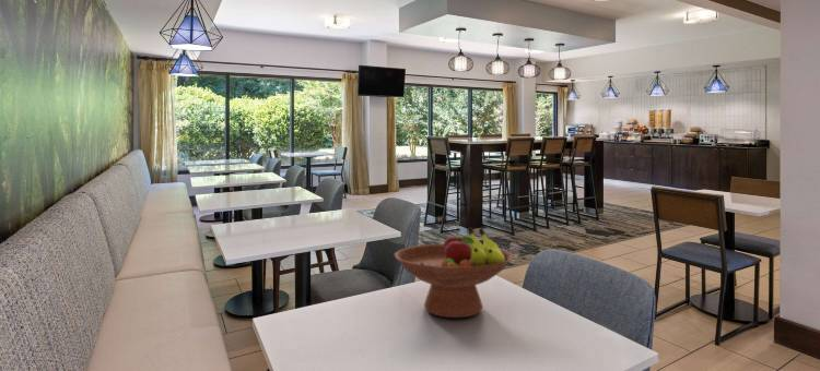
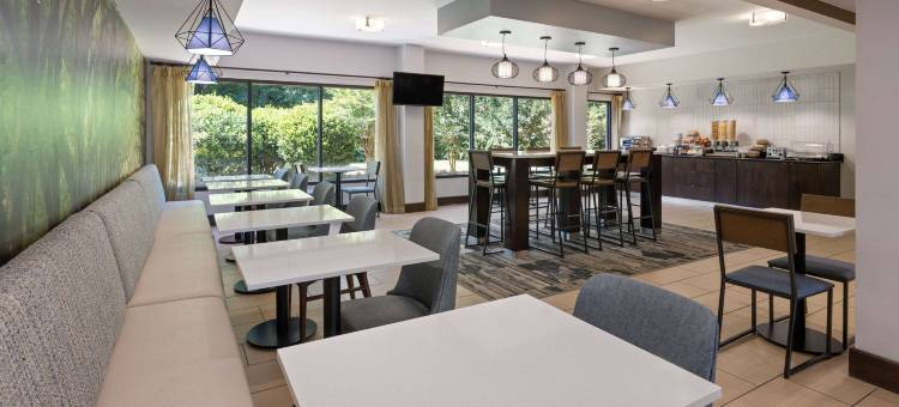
- fruit bowl (453, 271)
